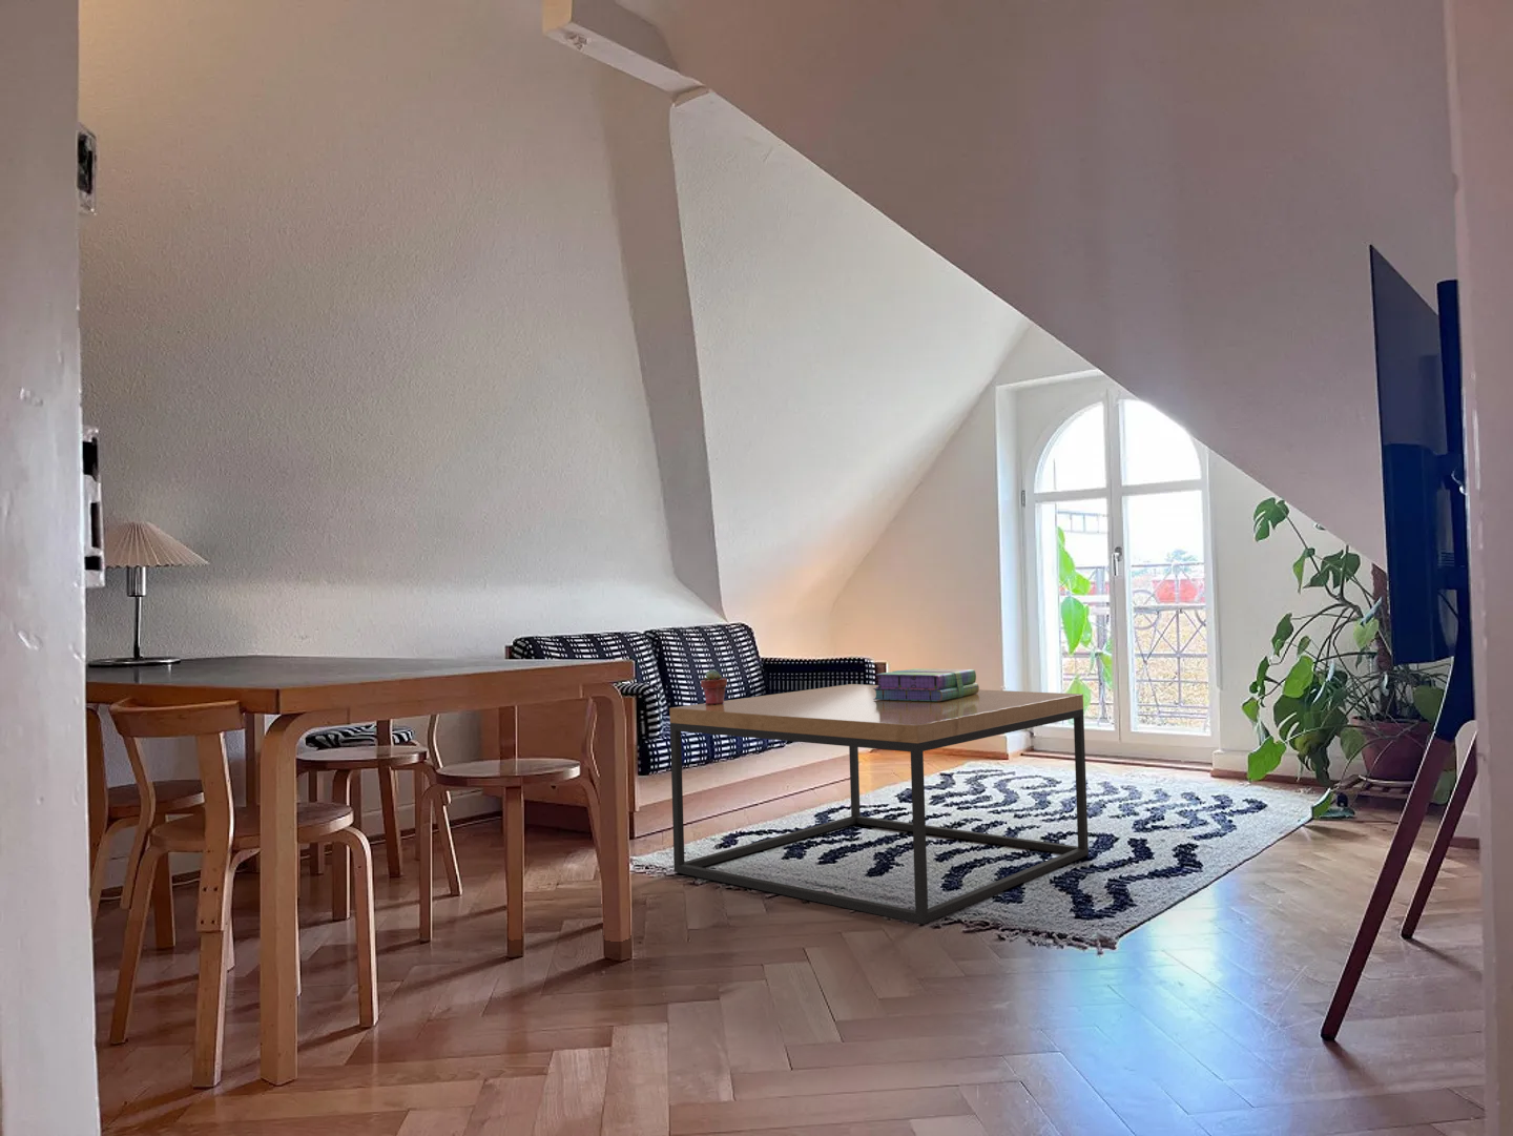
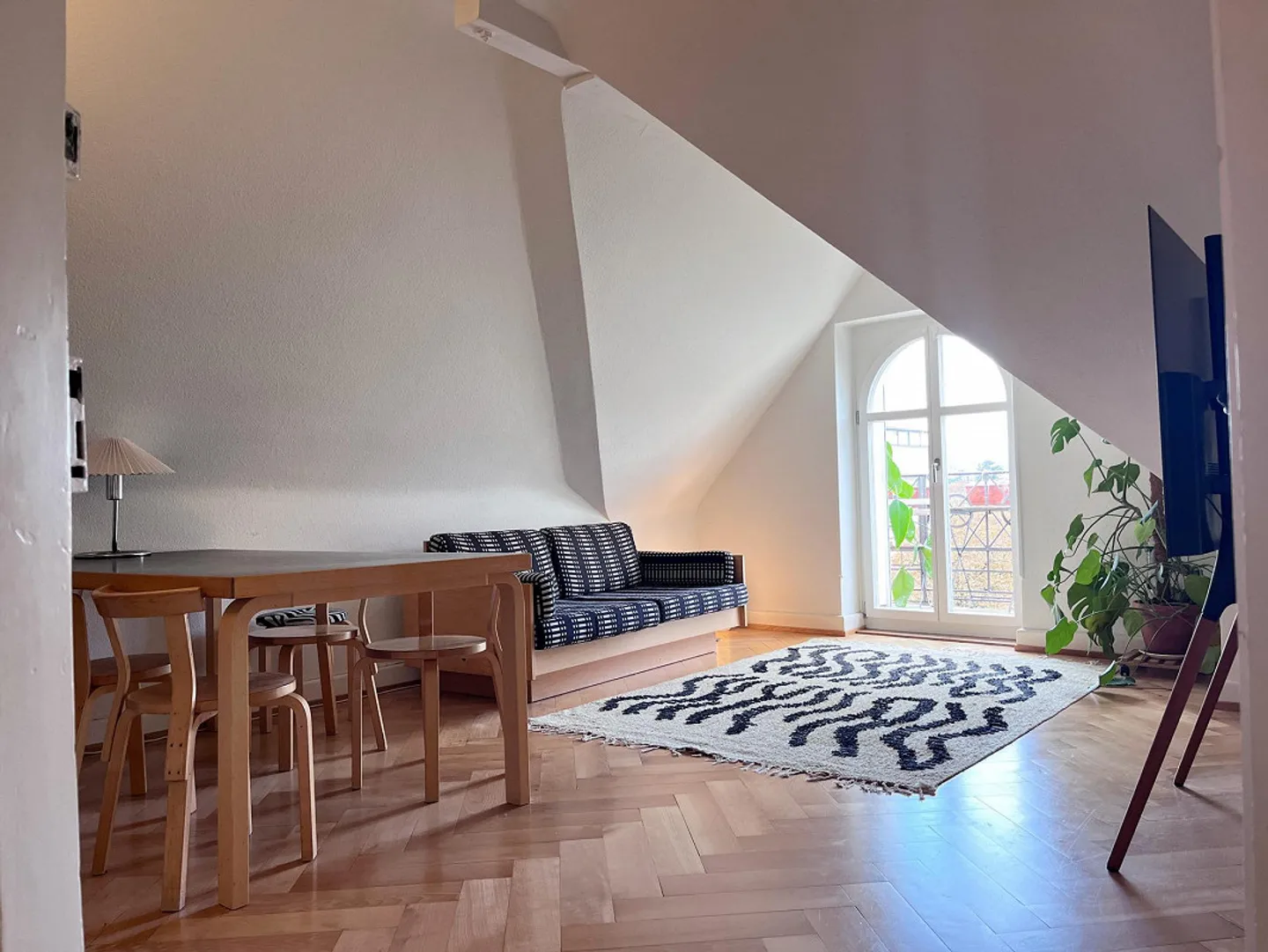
- coffee table (858, 782)
- potted succulent (714, 685)
- stack of books (927, 683)
